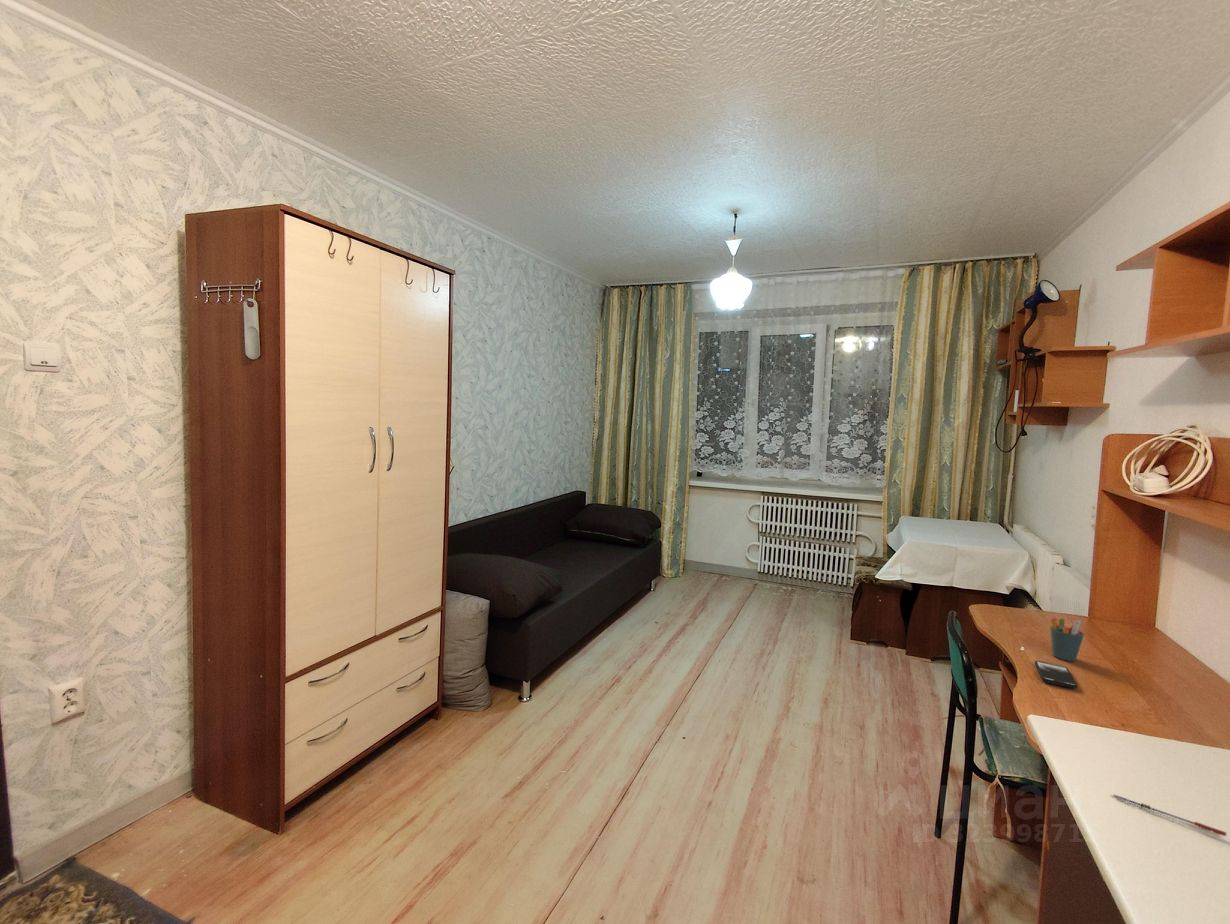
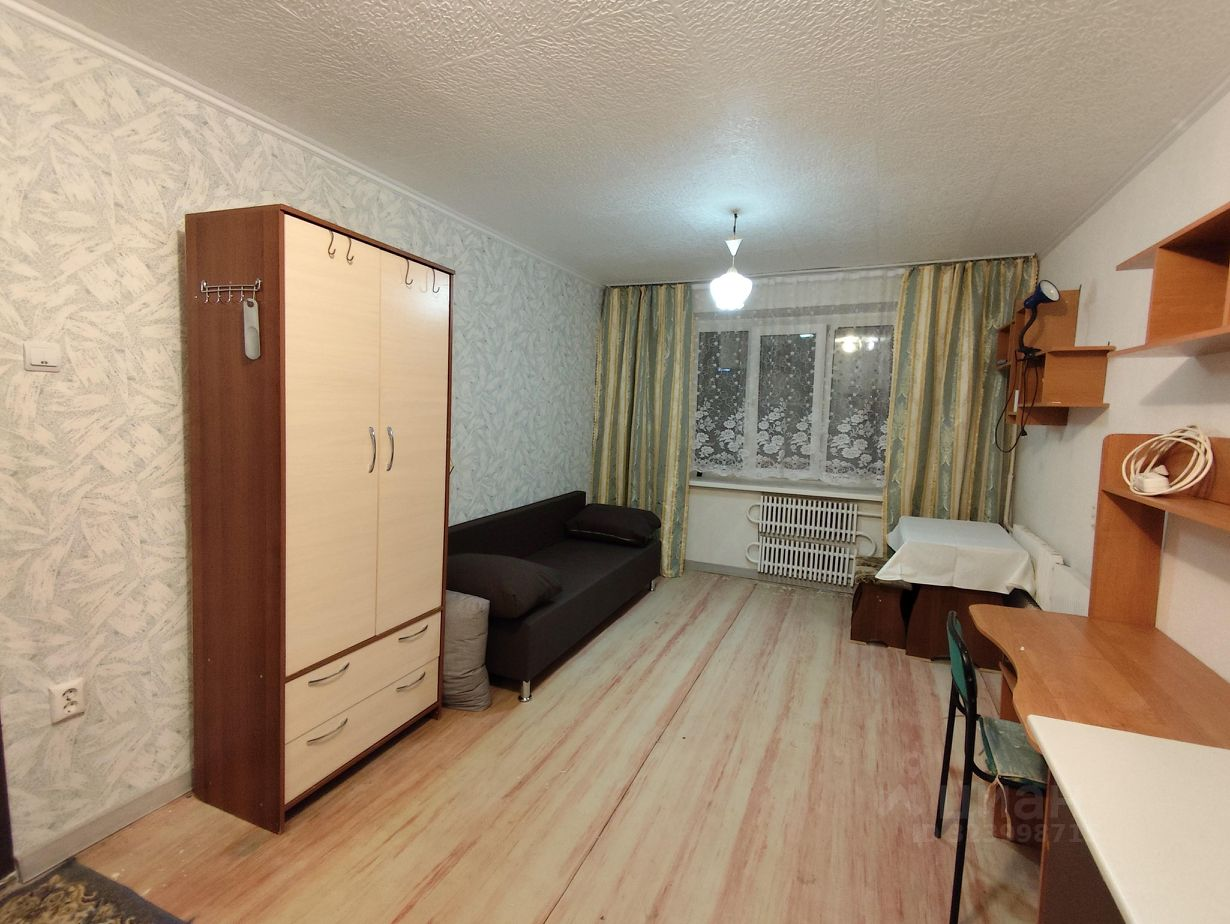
- smartphone (1054, 673)
- pen (1166, 813)
- pen holder (1065, 636)
